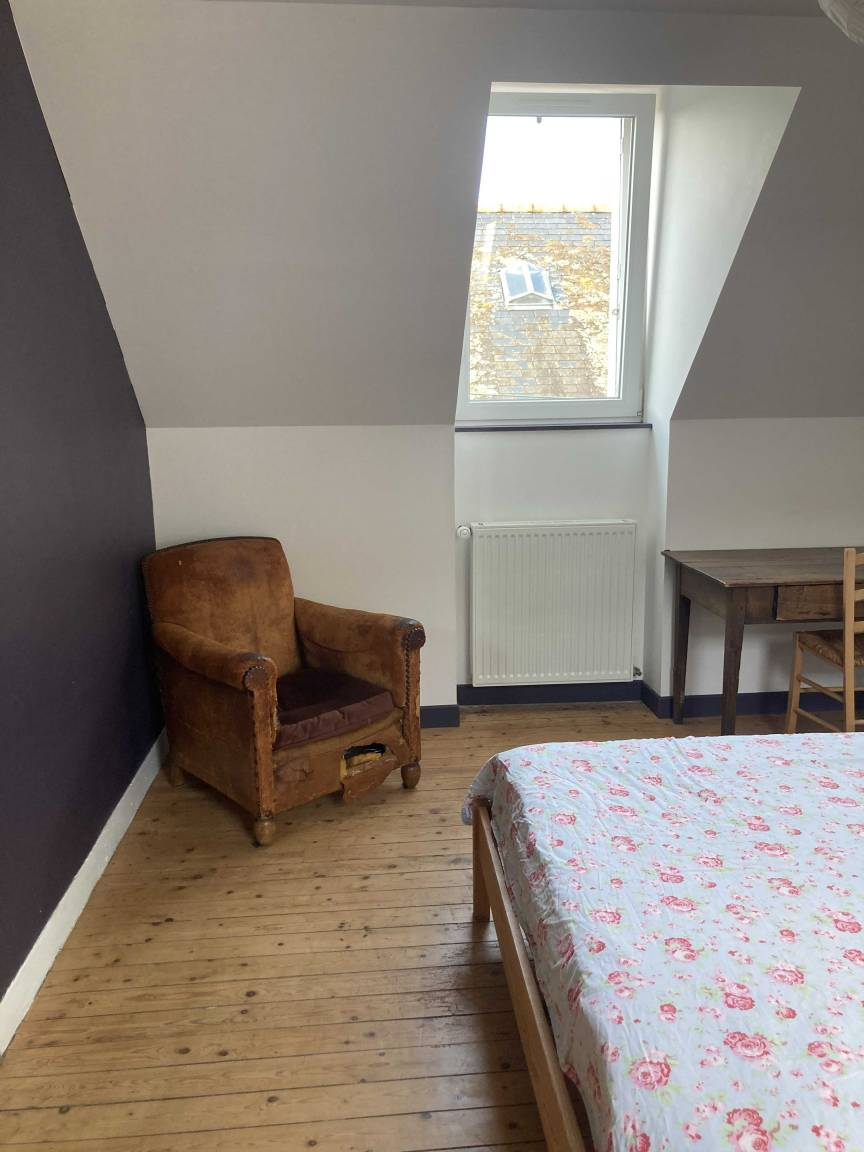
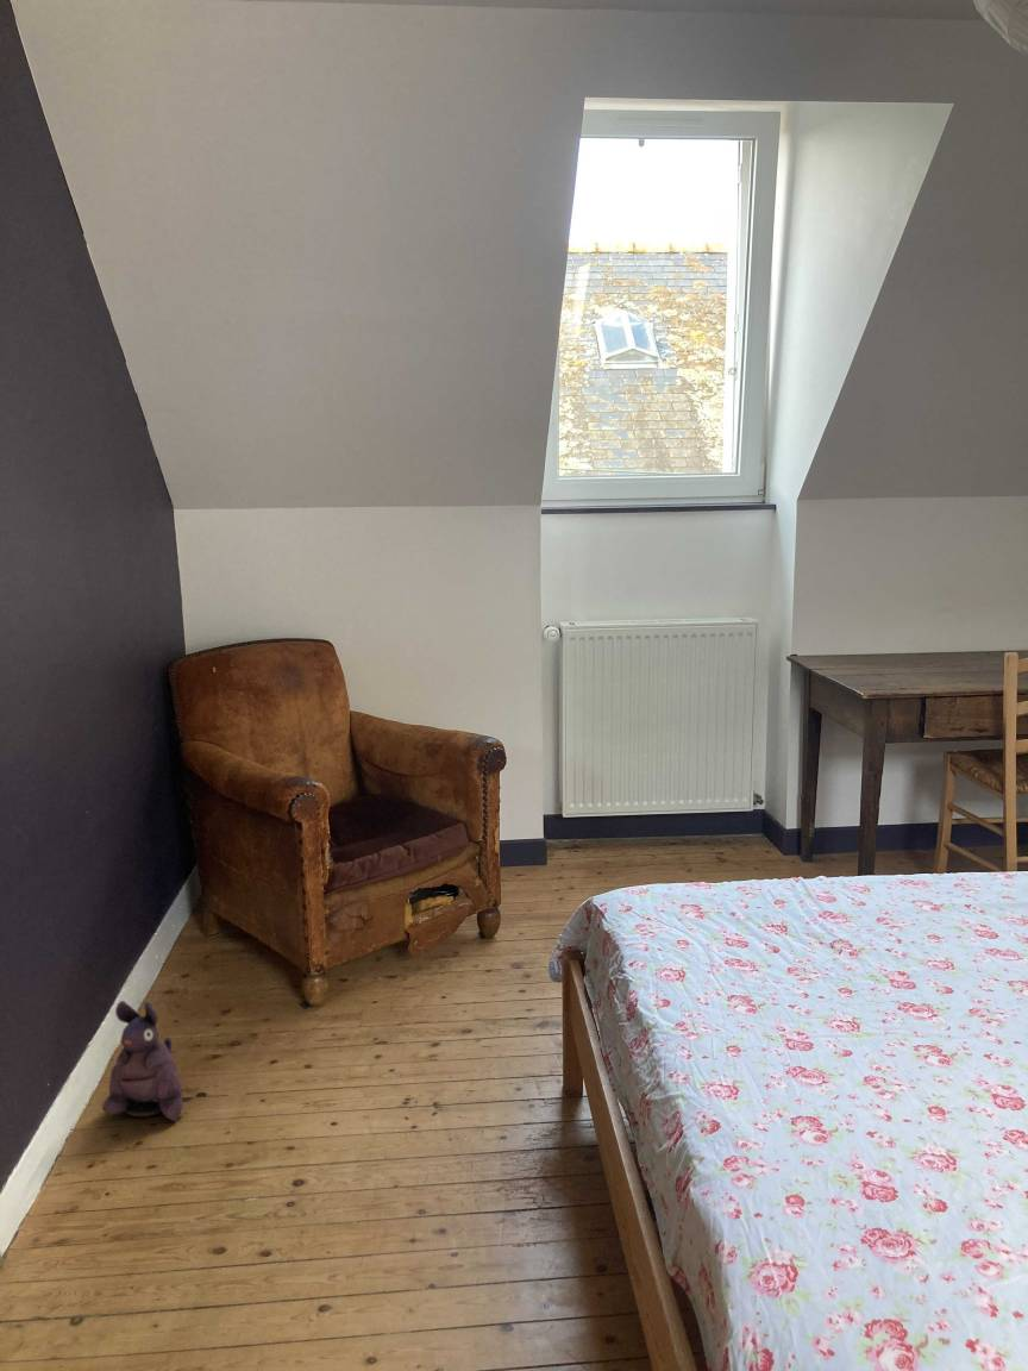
+ plush toy (148, 1047)
